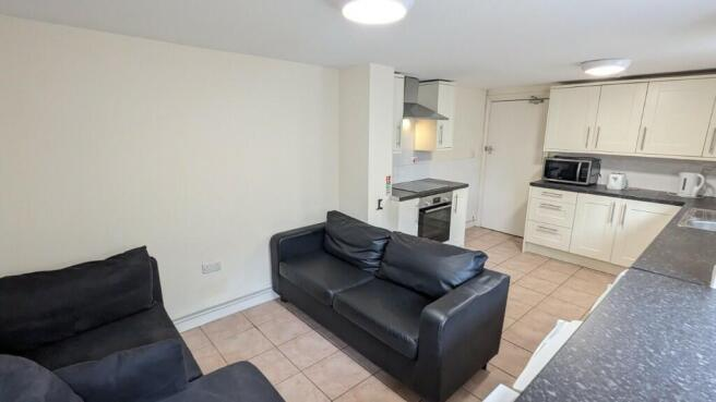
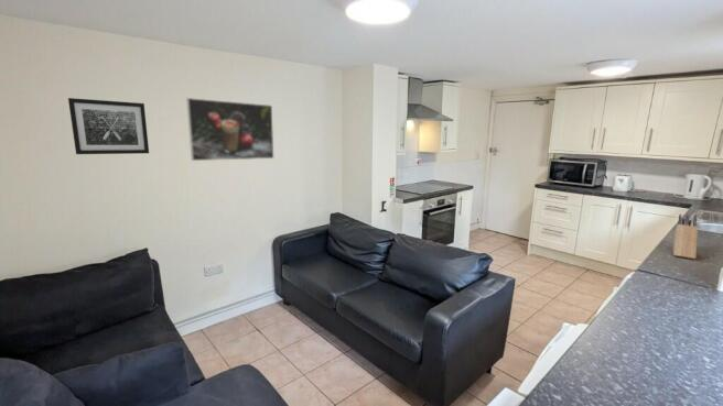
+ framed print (234, 131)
+ knife block (686, 234)
+ wall art (111, 128)
